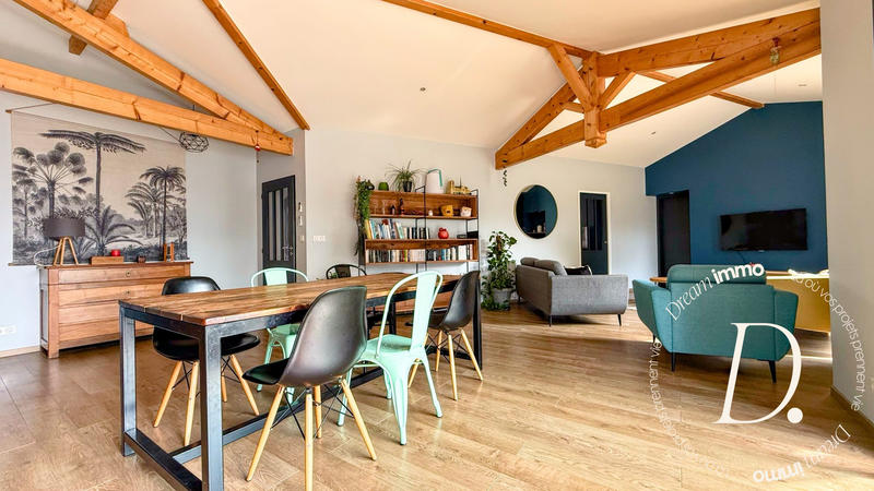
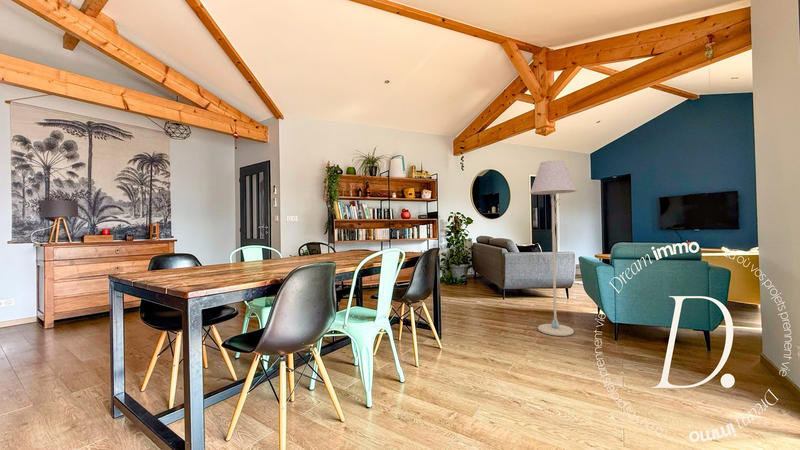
+ floor lamp (553, 246)
